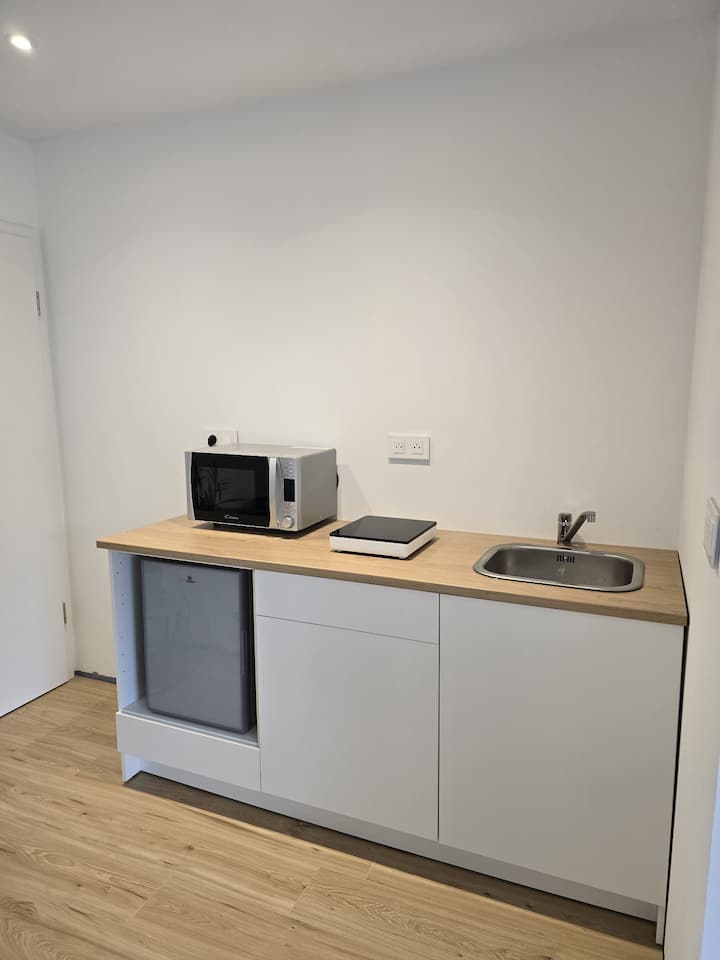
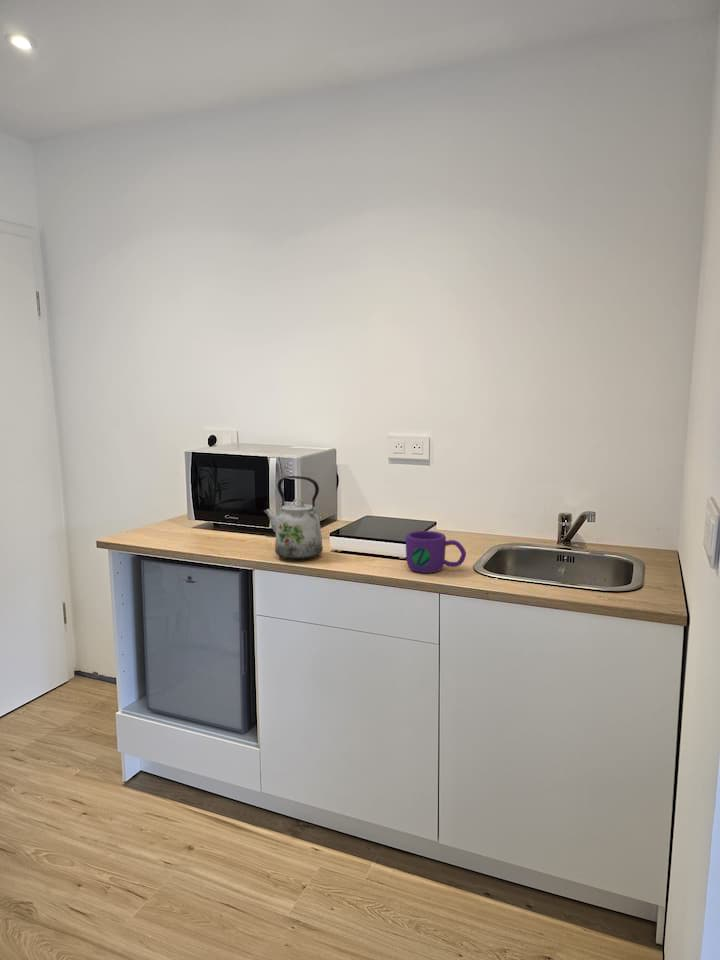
+ mug (435, 552)
+ kettle (290, 515)
